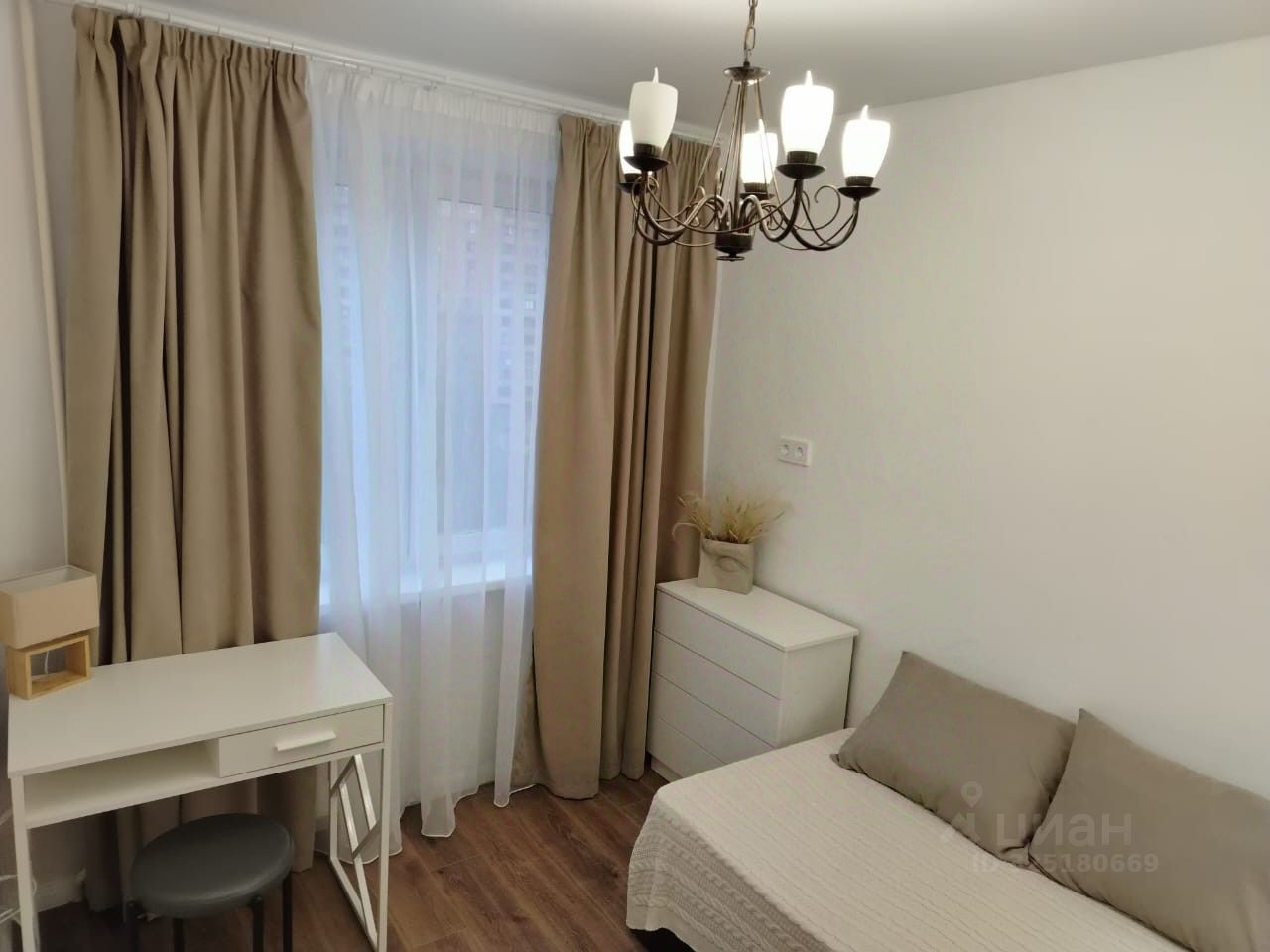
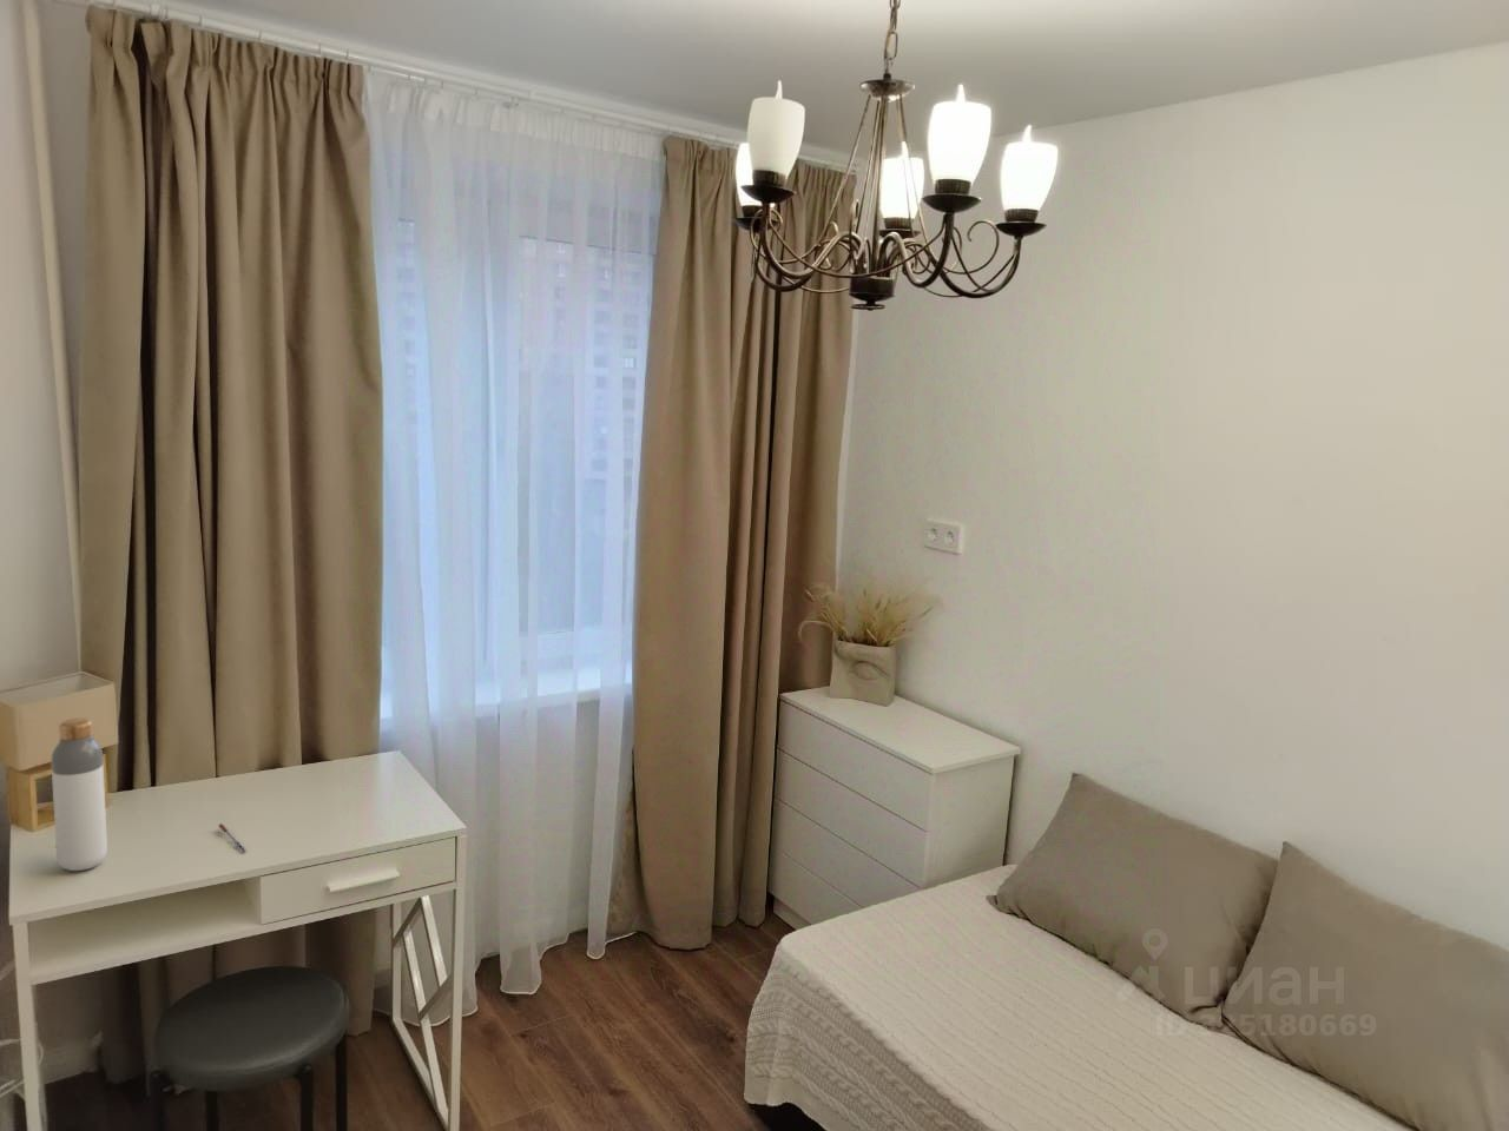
+ pen (232, 838)
+ bottle (78, 792)
